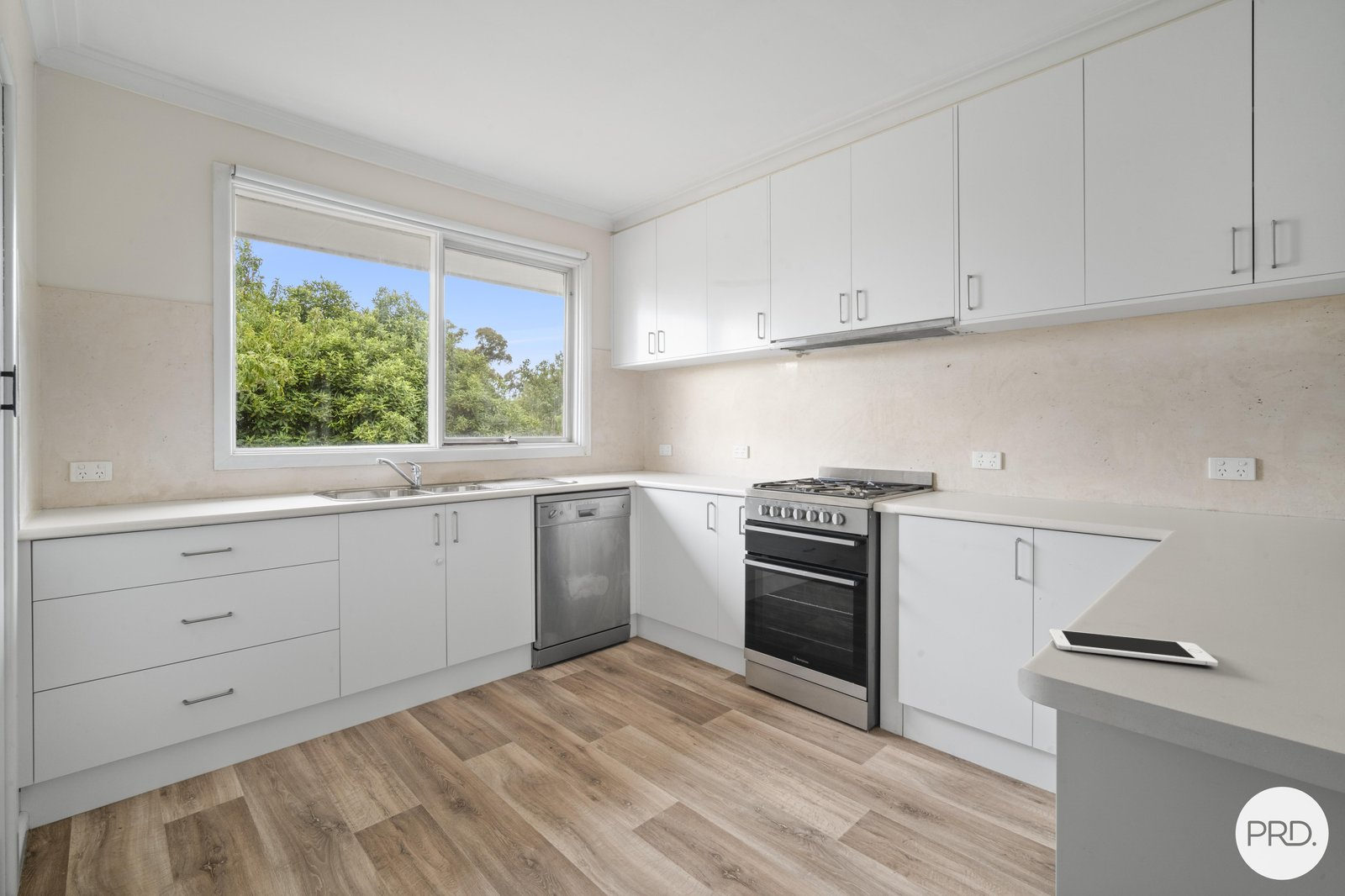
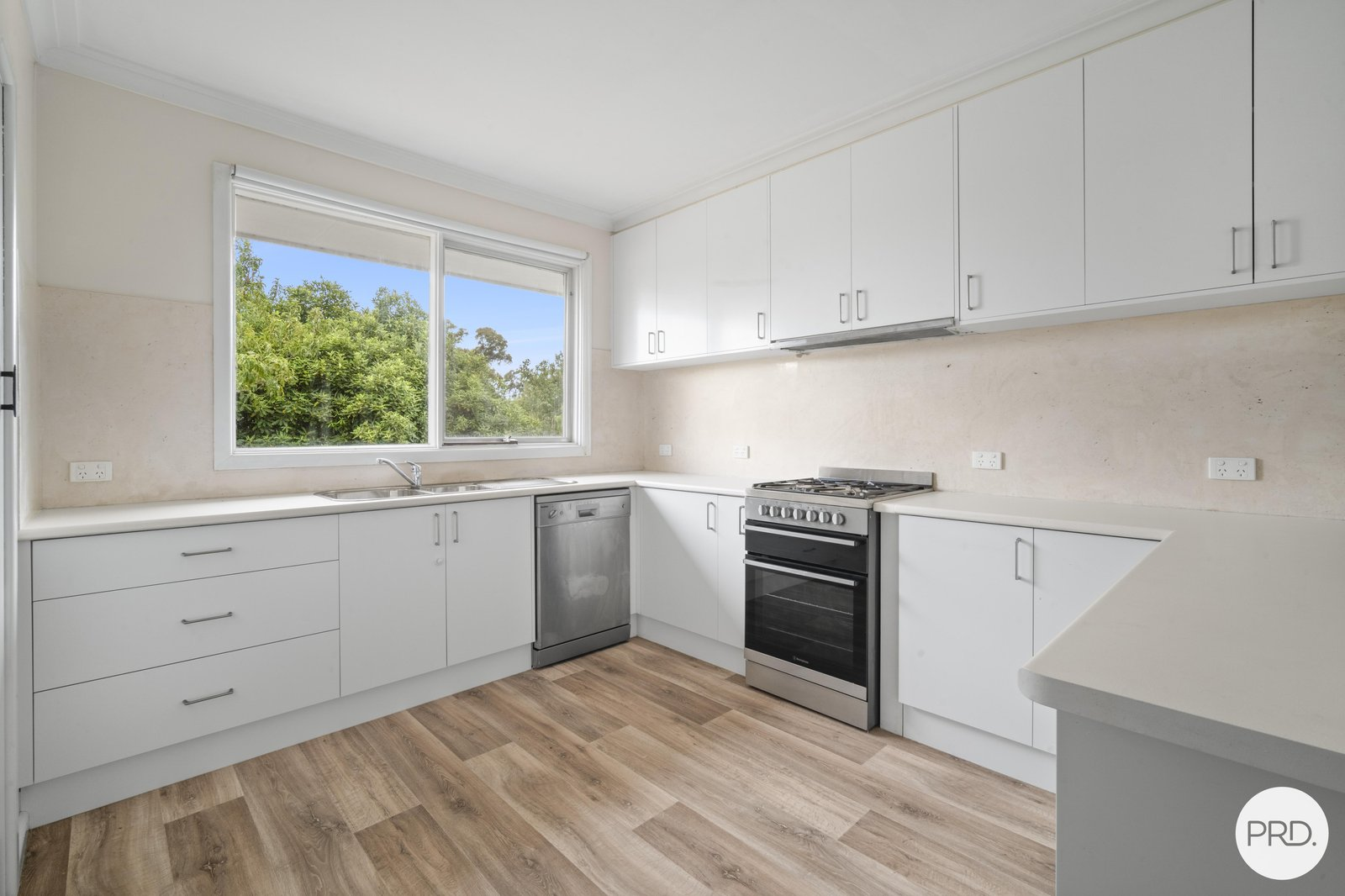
- cell phone (1126, 646)
